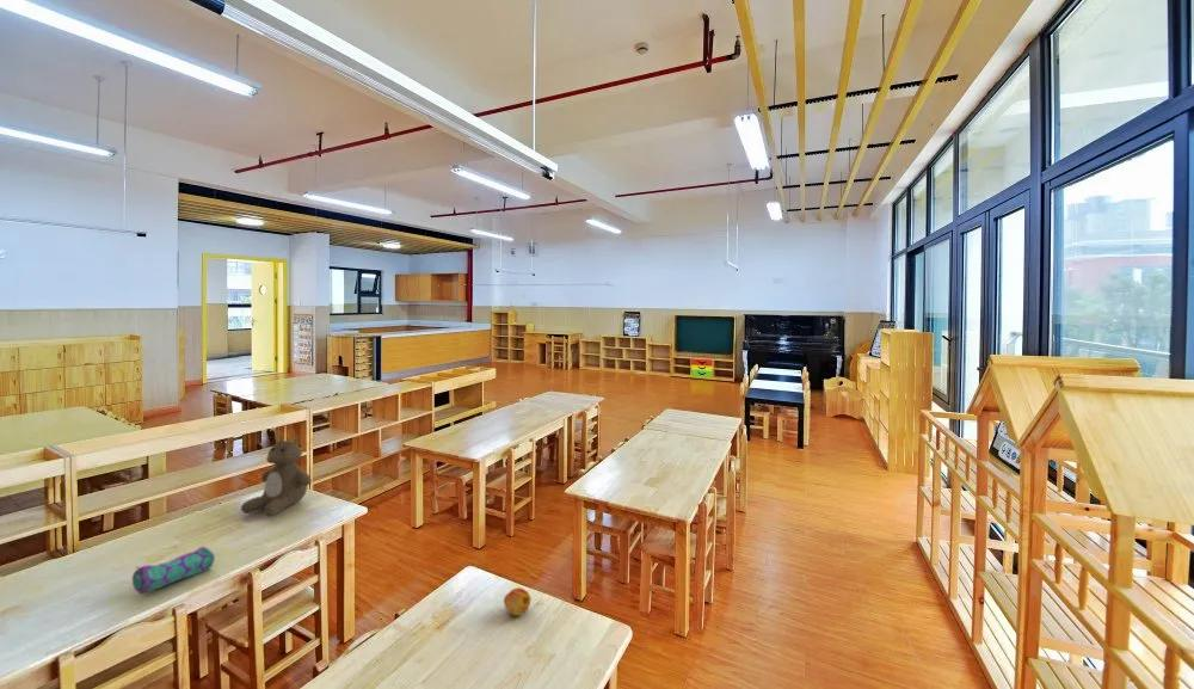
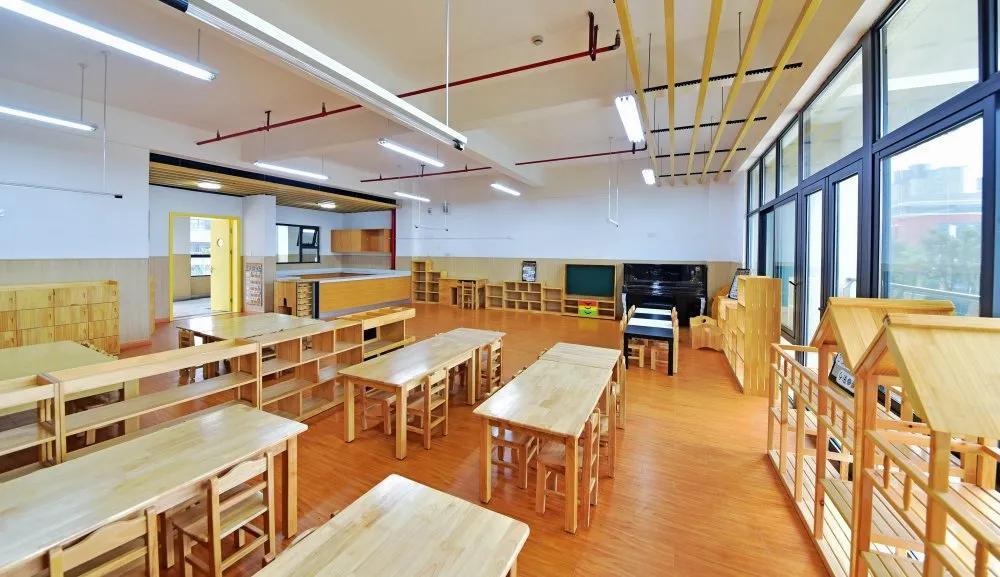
- teddy bear (276, 472)
- fruit (517, 601)
- pencil case (174, 567)
